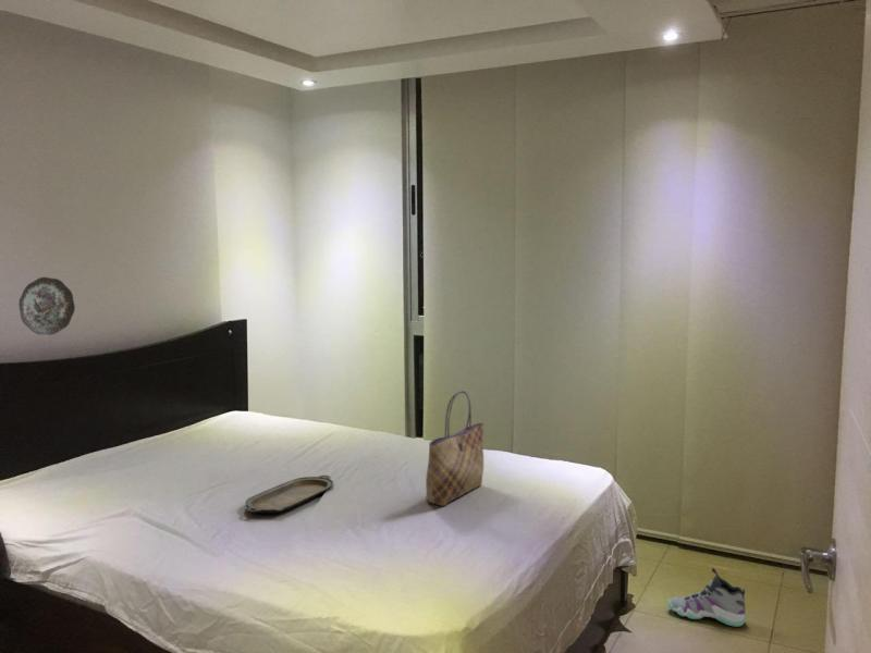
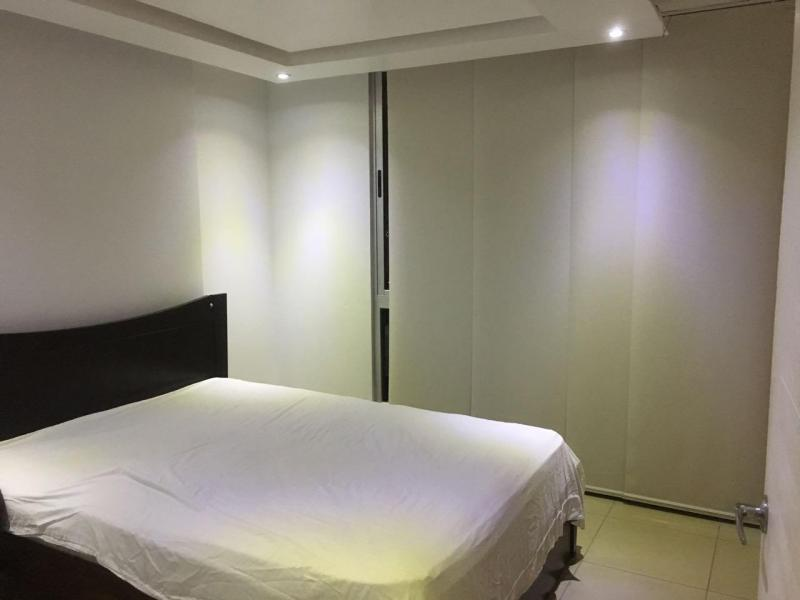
- sneaker (707, 592)
- tote bag (455, 442)
- decorative plate (46, 306)
- serving tray (291, 494)
